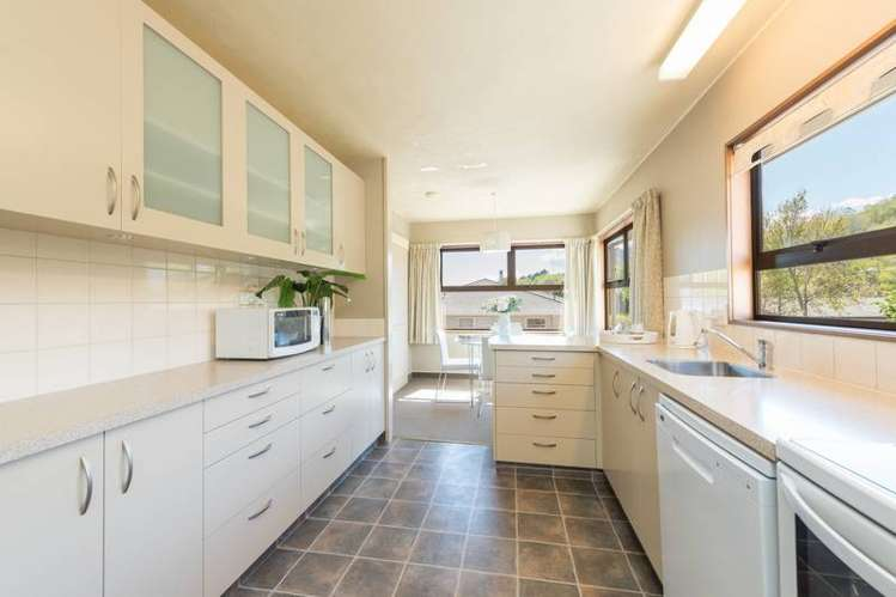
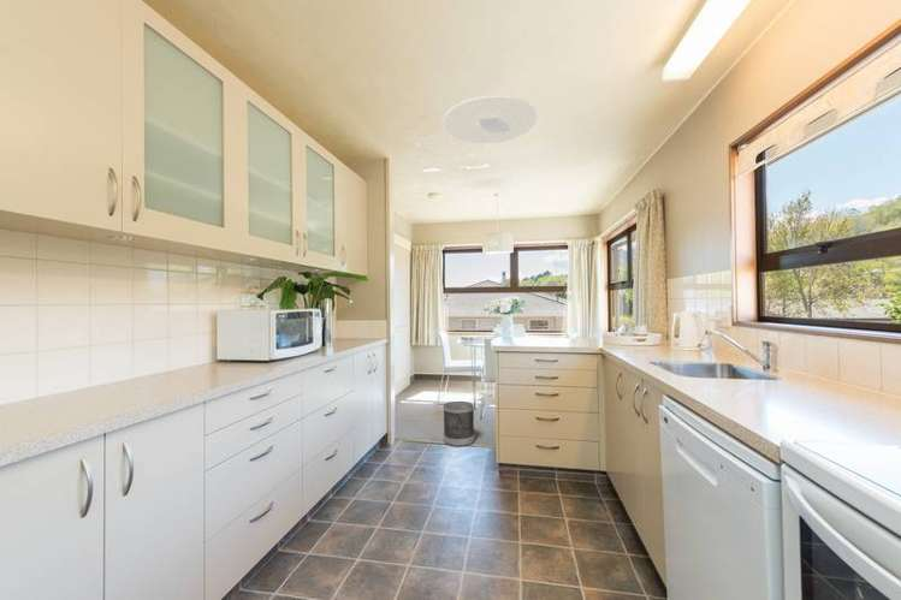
+ wastebasket (458, 422)
+ ceiling light (488, 118)
